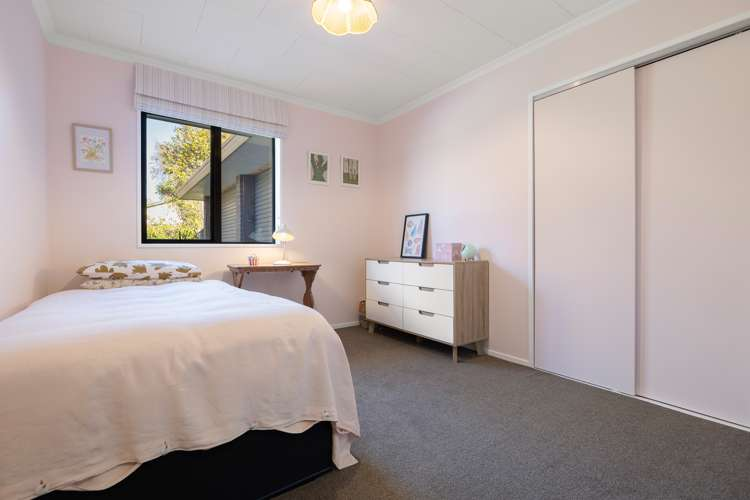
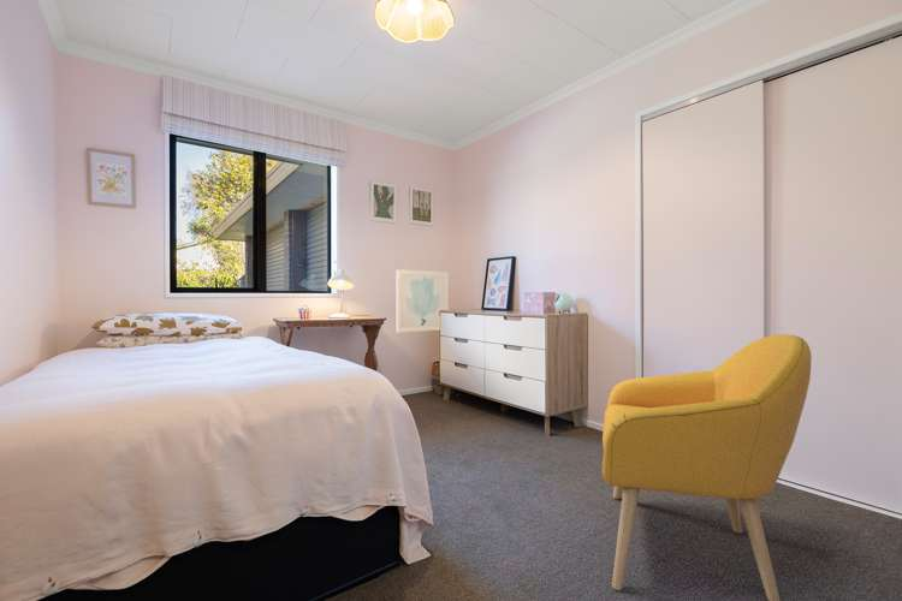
+ wall art (423, 300)
+ armchair (694, 441)
